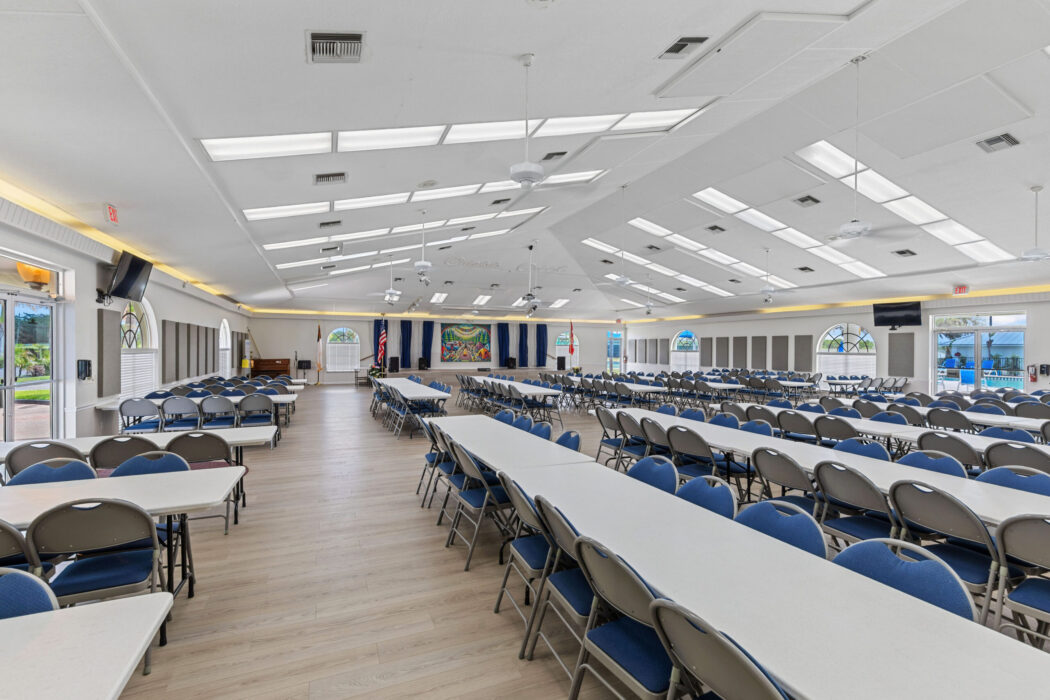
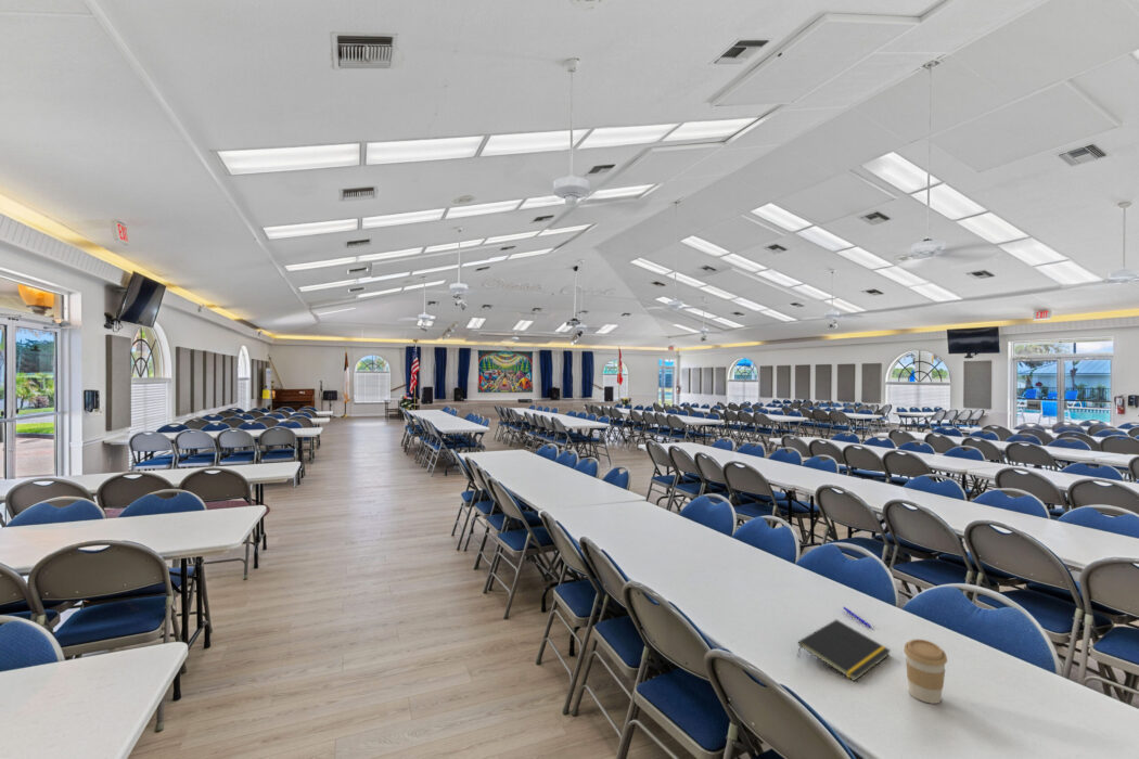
+ coffee cup (924, 670)
+ notepad (844, 647)
+ pen (857, 617)
